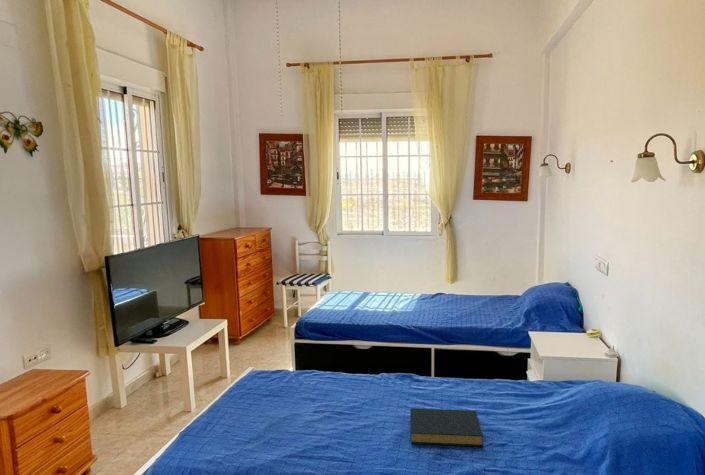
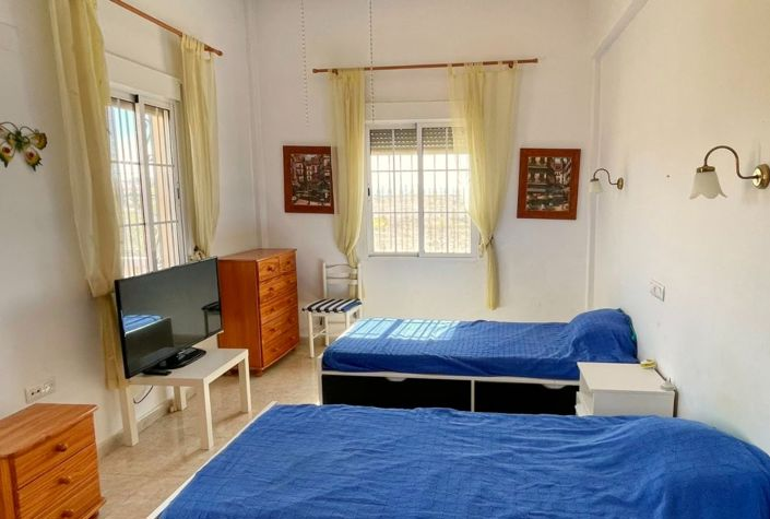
- hardback book (444, 426)
